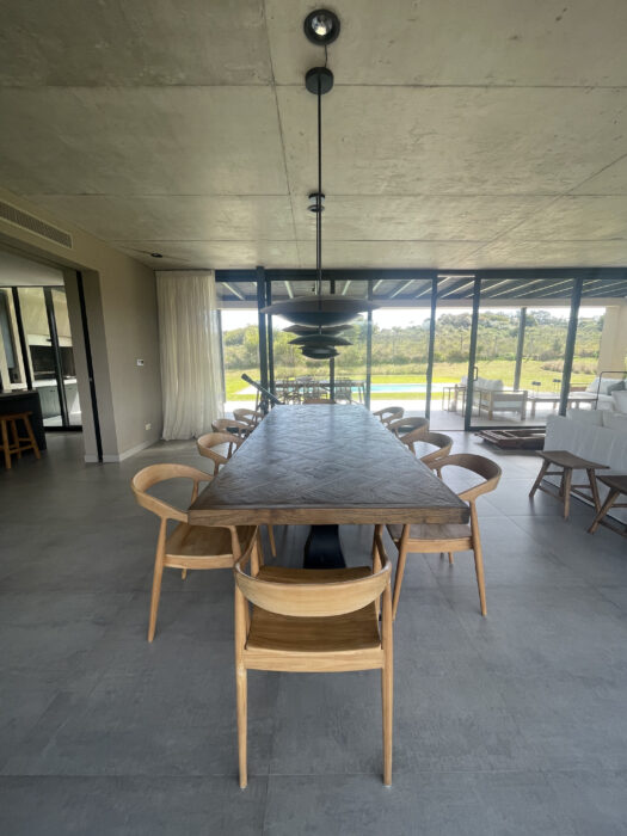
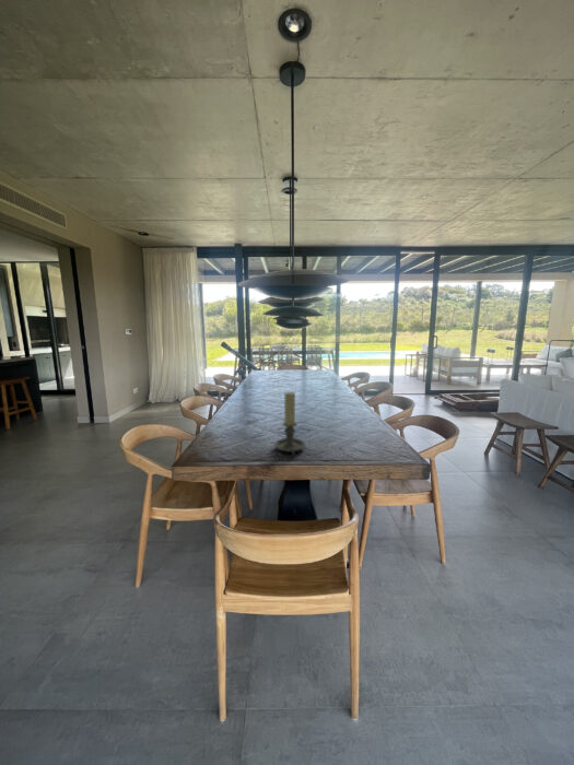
+ candle holder (290, 421)
